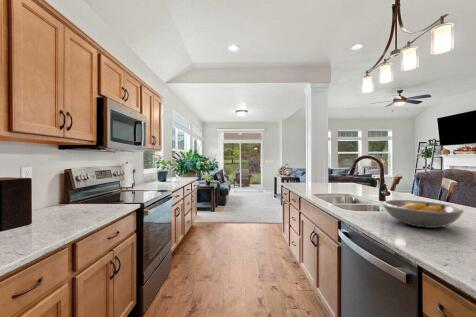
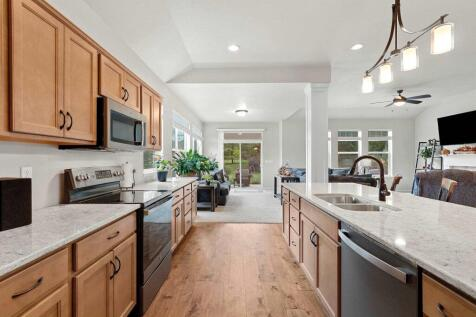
- fruit bowl (419, 212)
